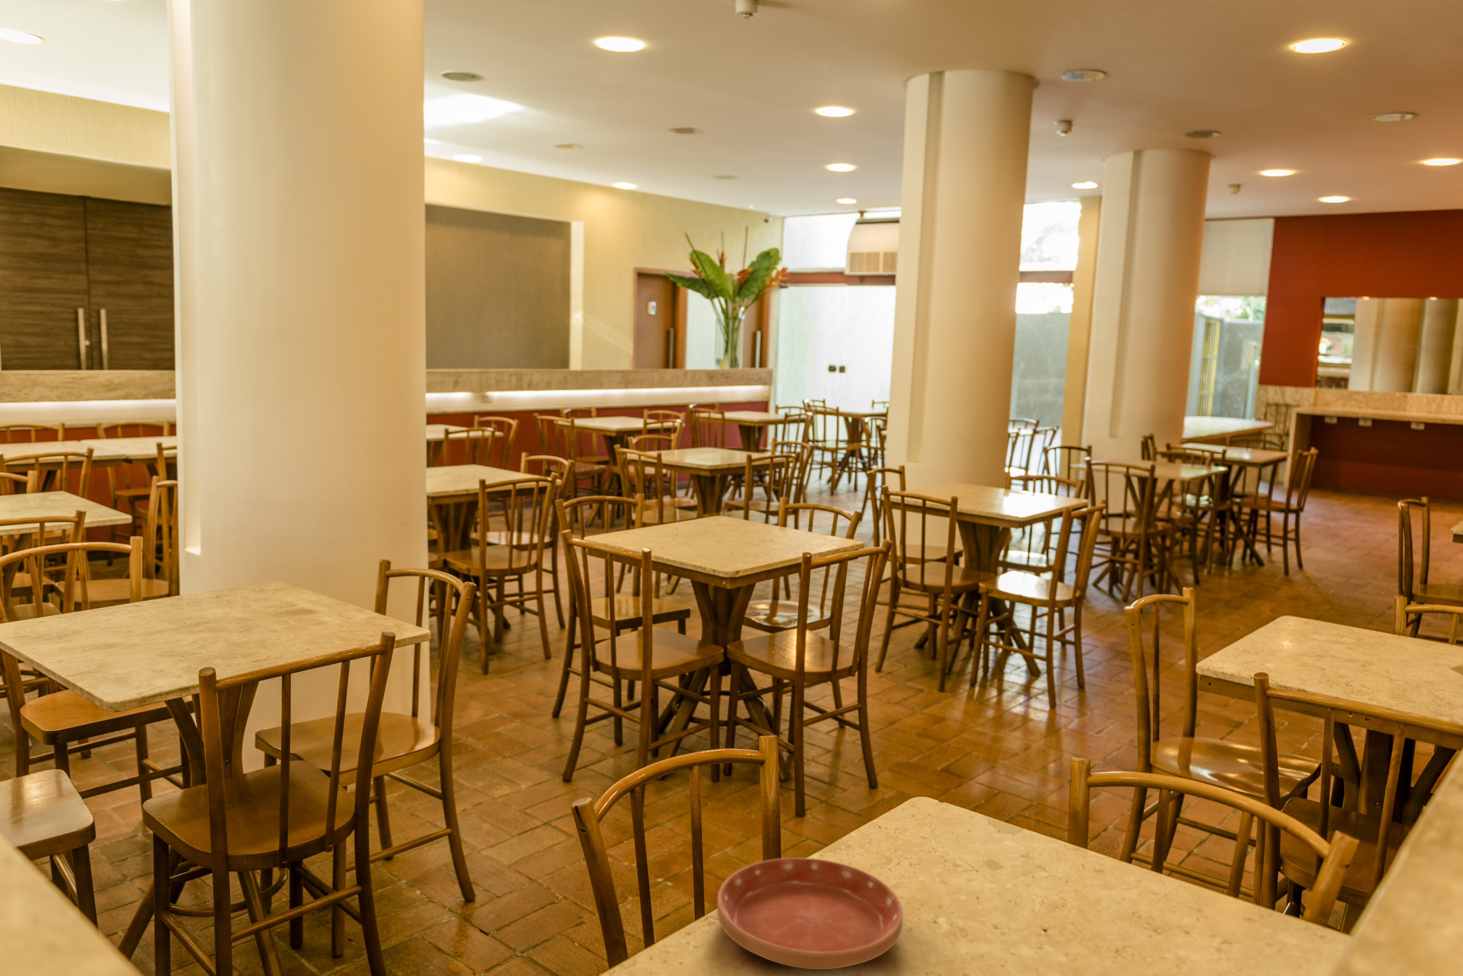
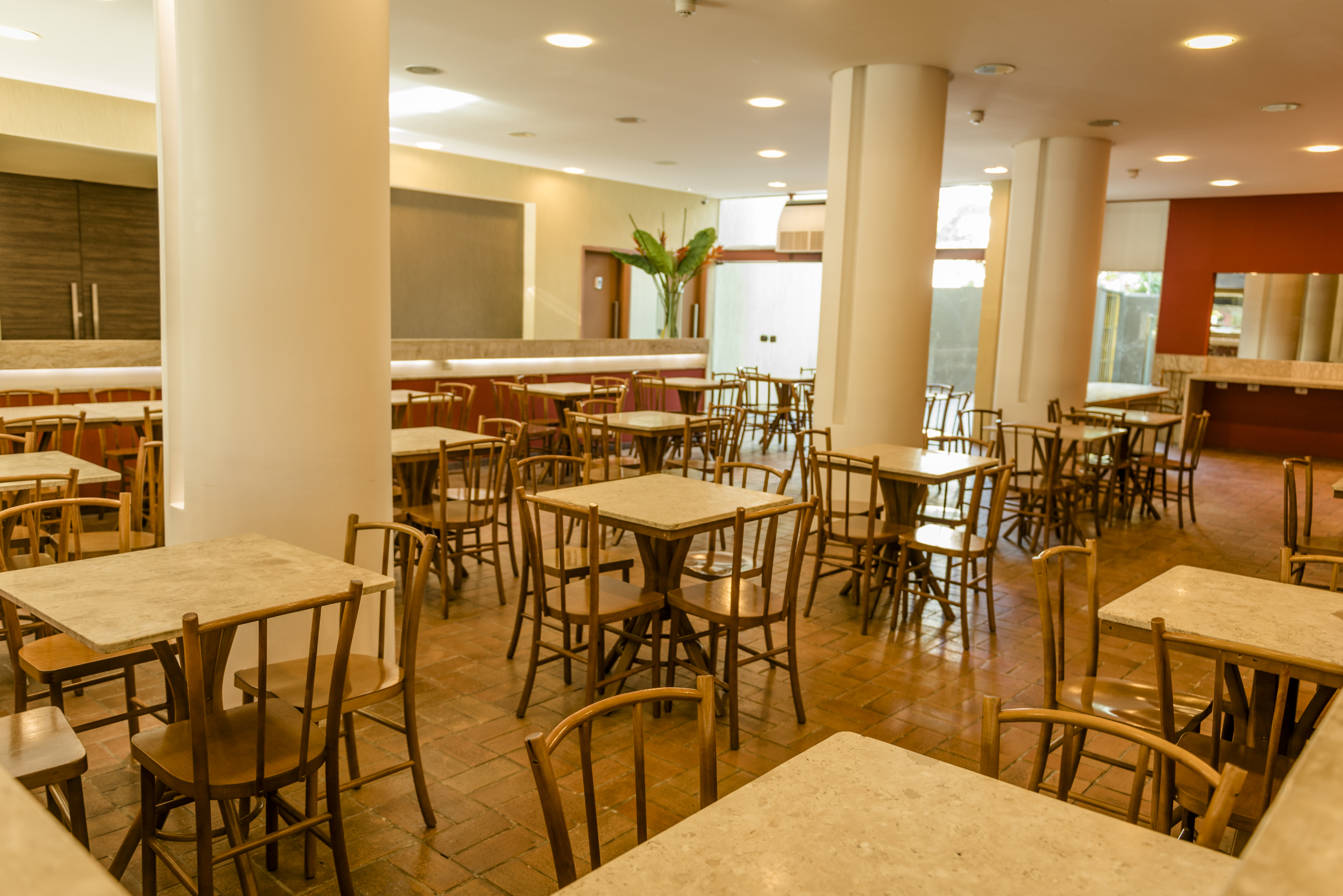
- saucer (808, 914)
